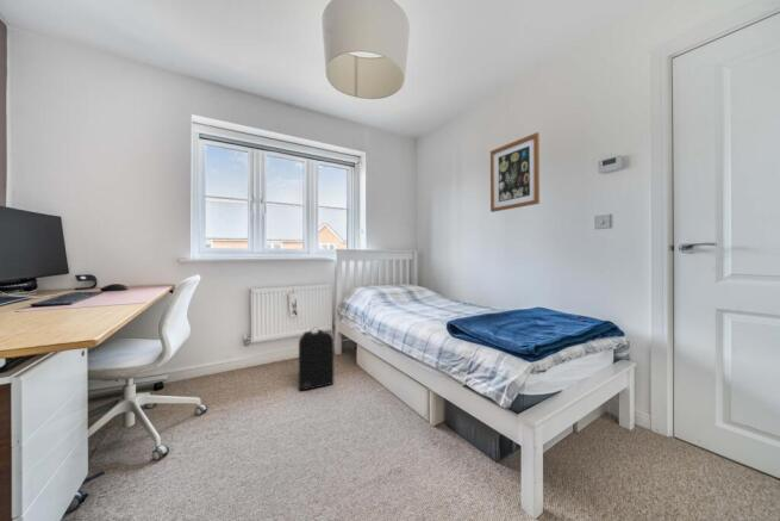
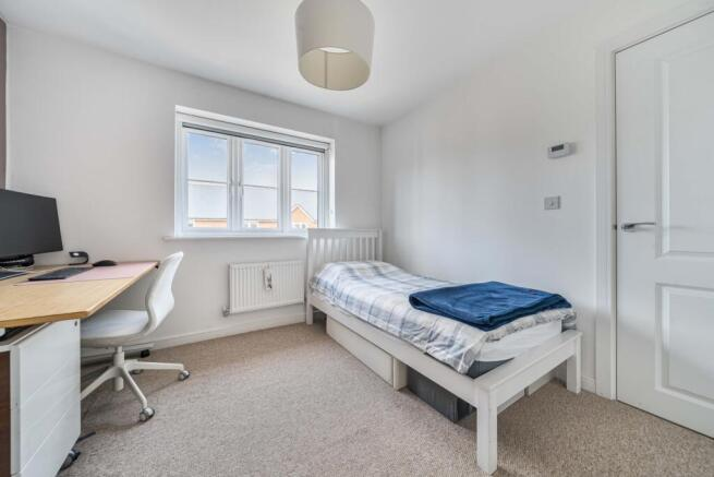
- backpack (314, 355)
- wall art (512, 175)
